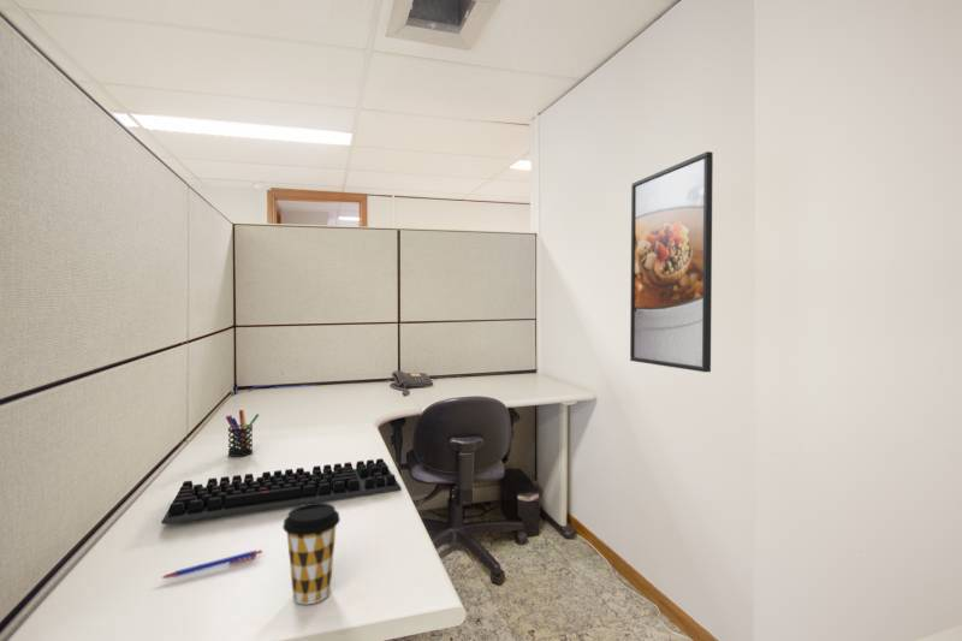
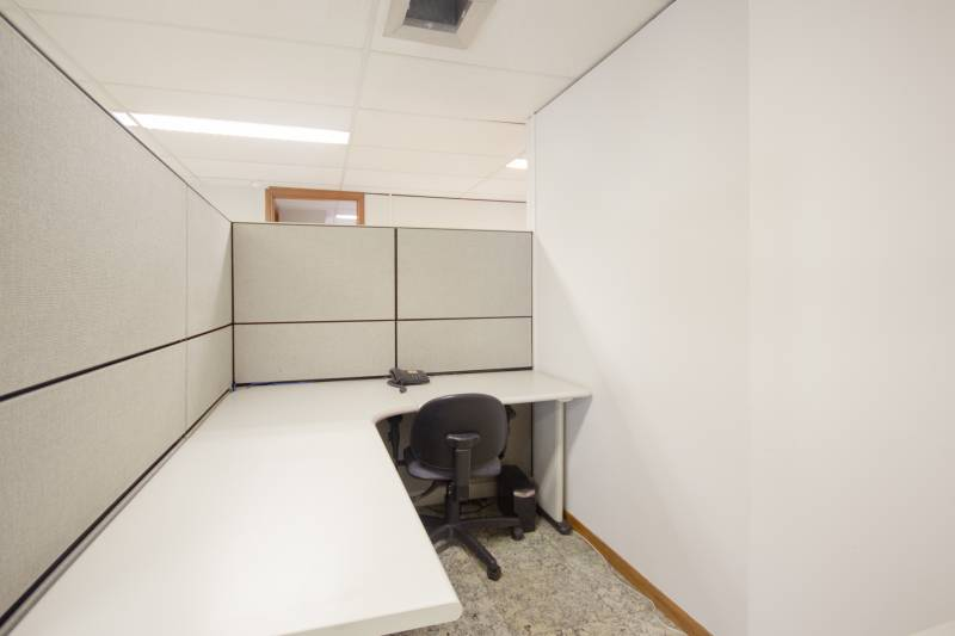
- pen (213, 563)
- computer keyboard (291, 486)
- coffee cup (311, 552)
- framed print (666, 267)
- pen holder (243, 431)
